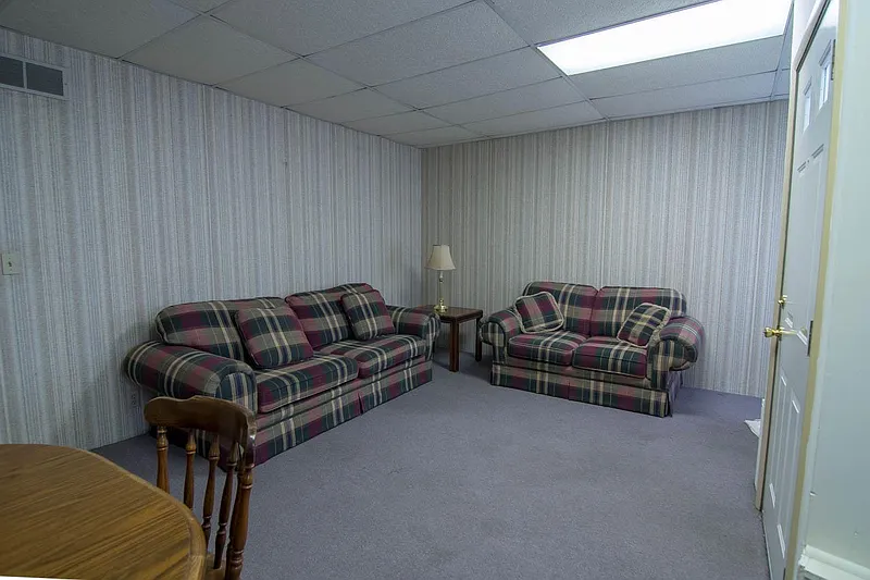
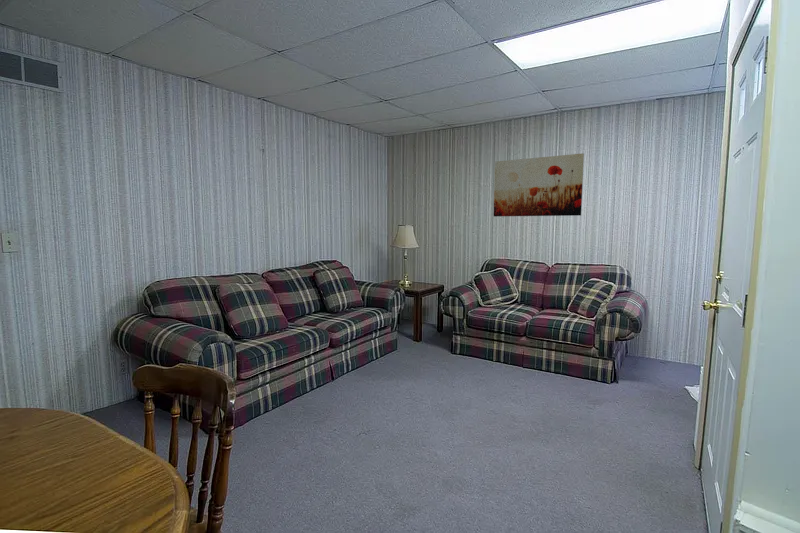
+ wall art (535, 187)
